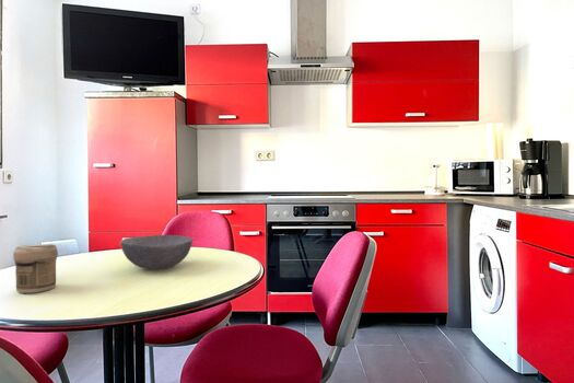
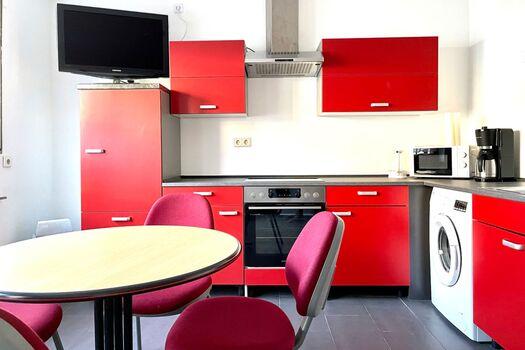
- bowl (157, 253)
- jar (36, 267)
